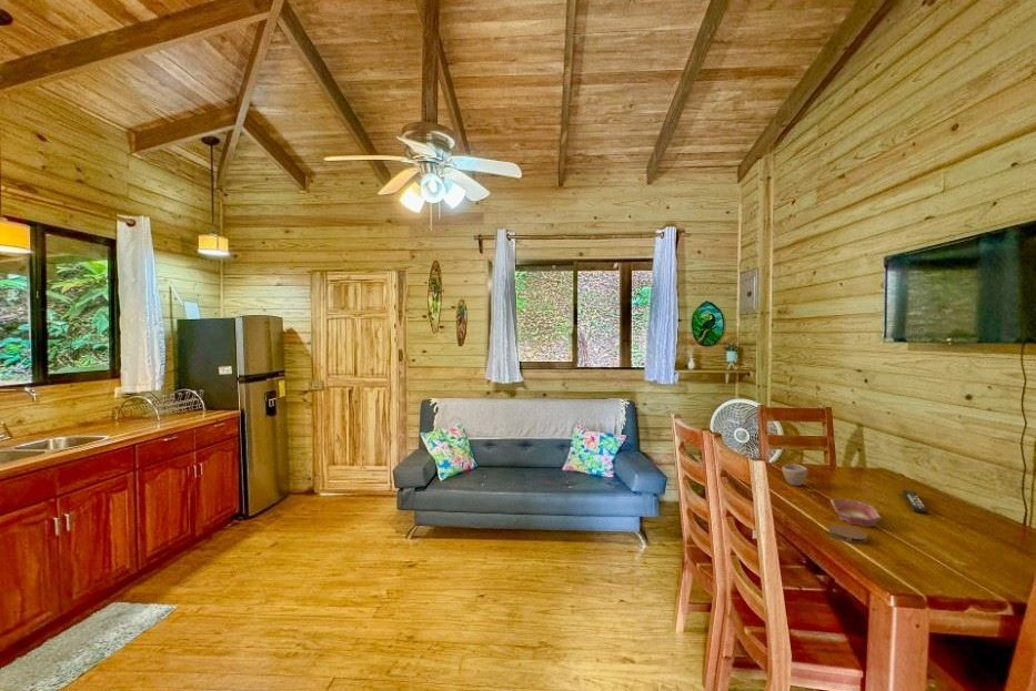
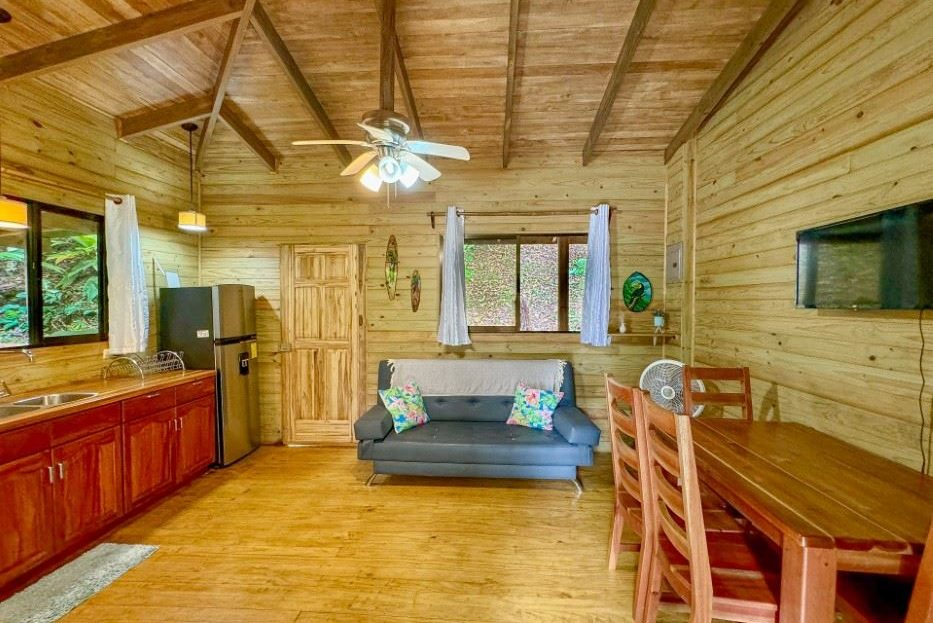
- remote control (914, 500)
- cup (794, 474)
- coaster (847, 534)
- bowl (854, 512)
